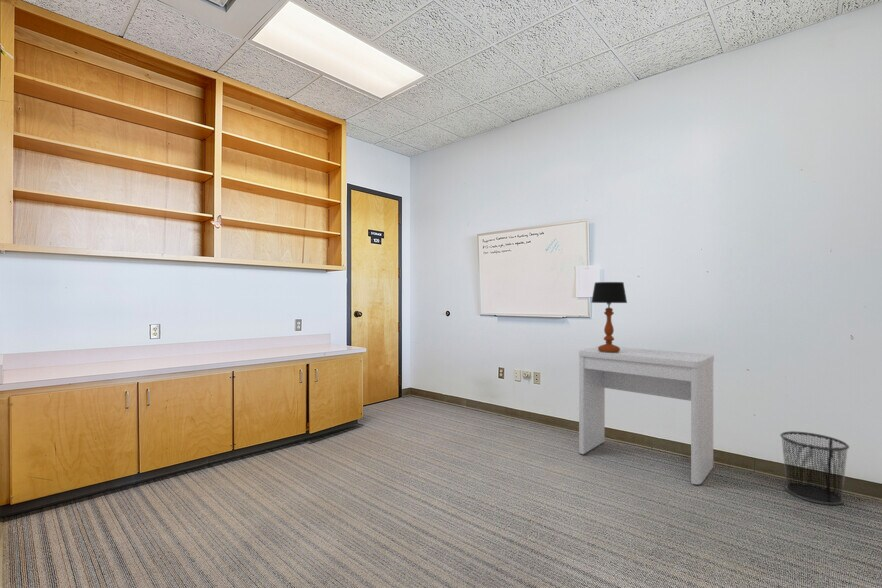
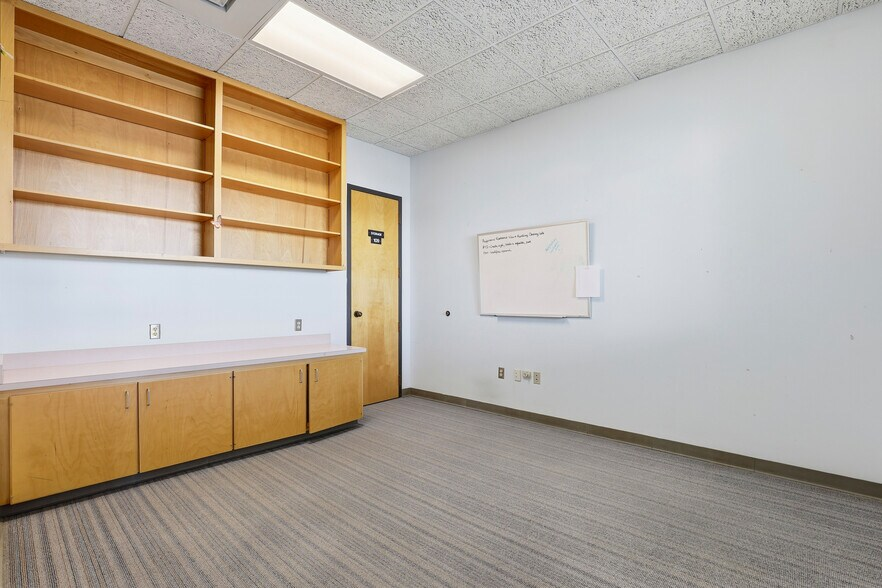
- table lamp (608, 316)
- waste bin (813, 467)
- desk (643, 393)
